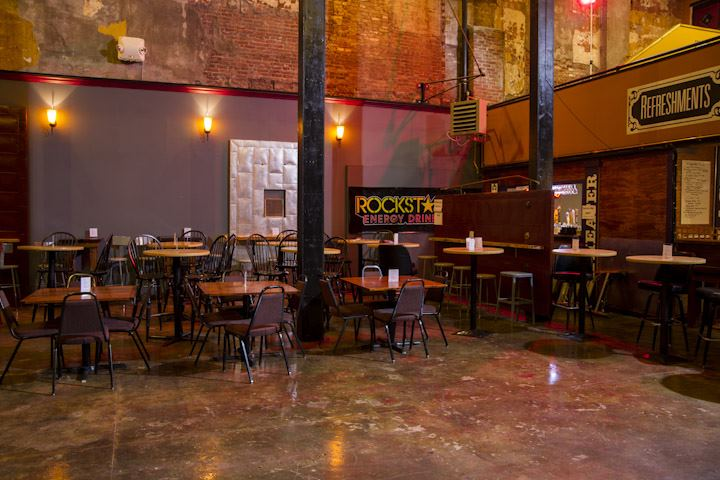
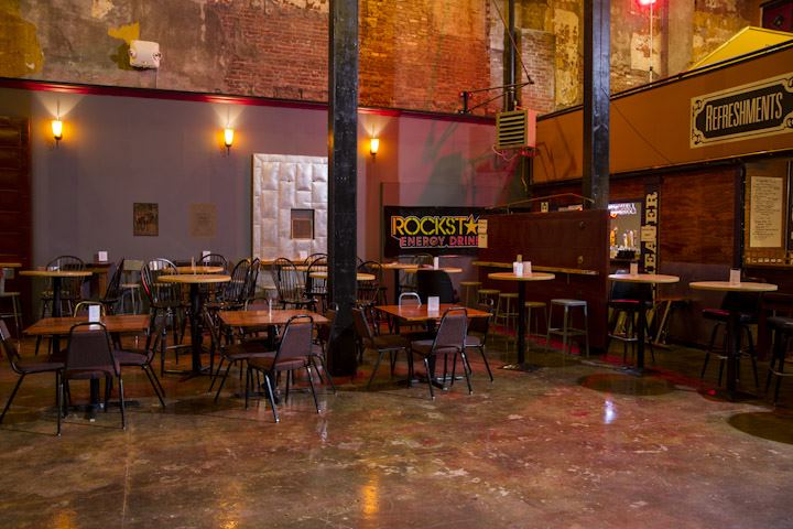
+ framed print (145, 219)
+ wall art (203, 220)
